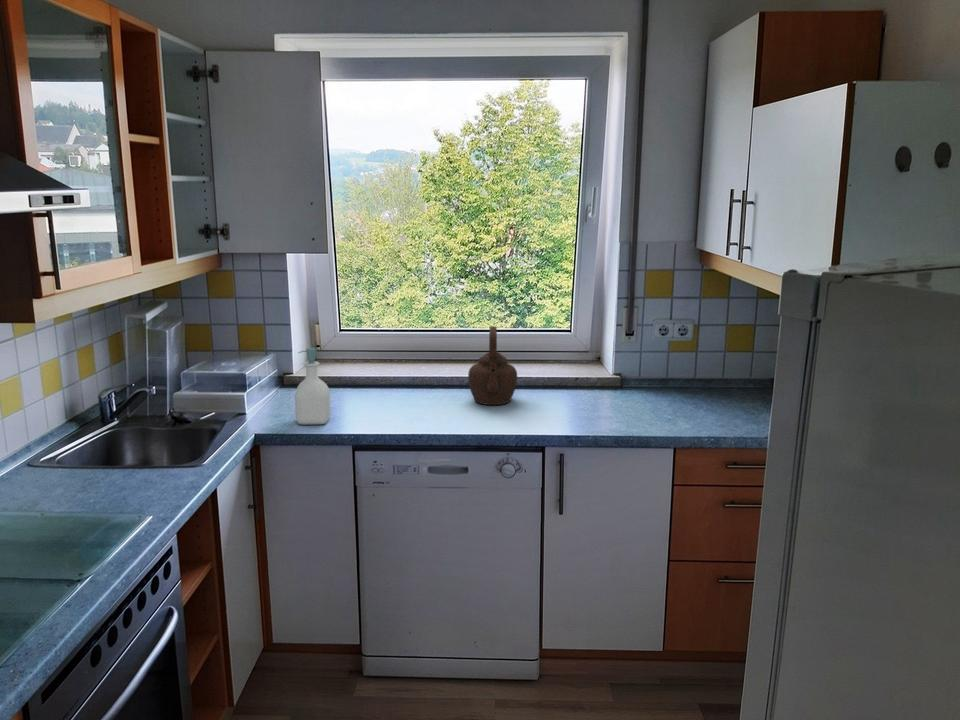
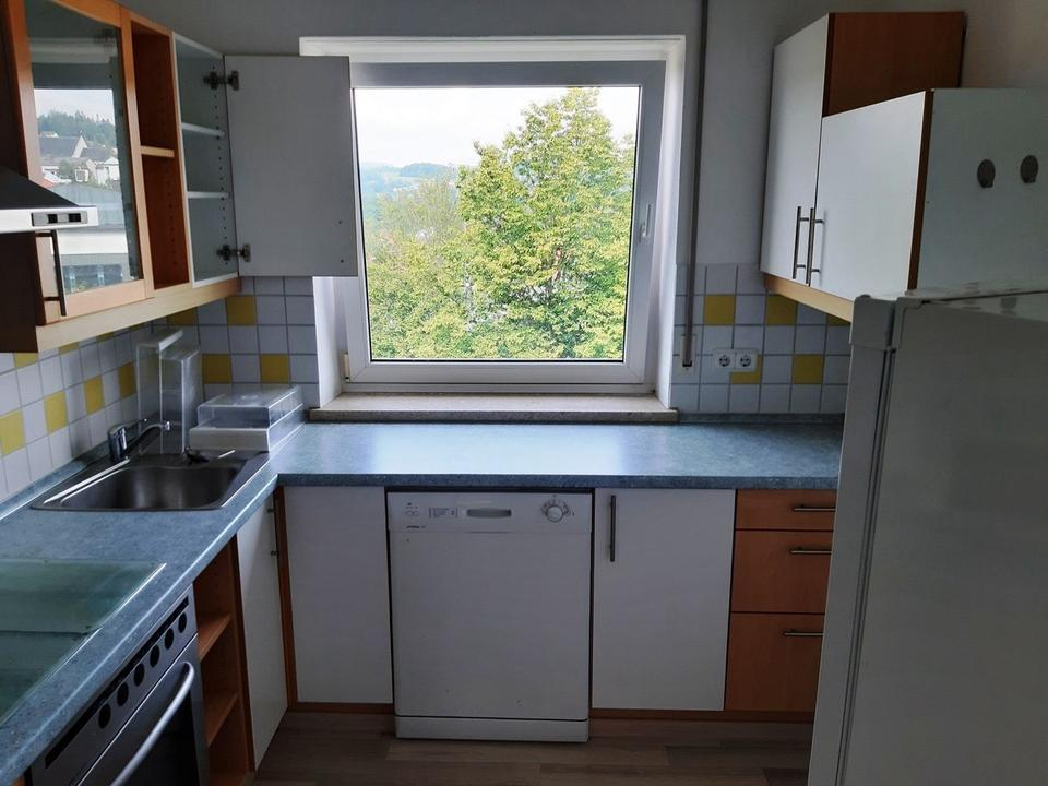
- teapot (493, 365)
- soap bottle (312, 385)
